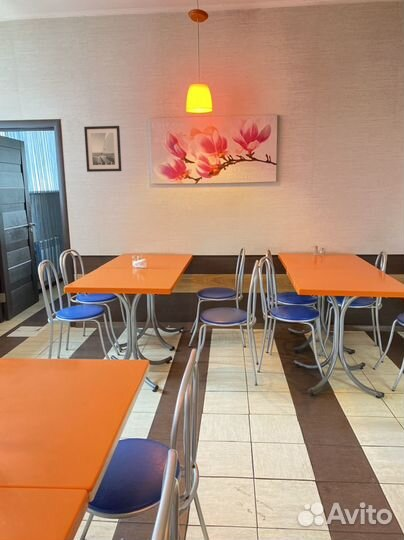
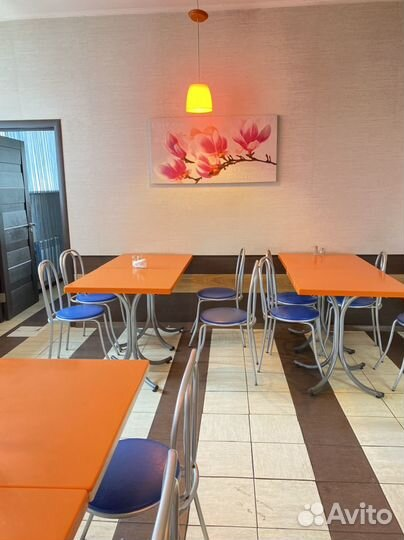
- wall art (103, 149)
